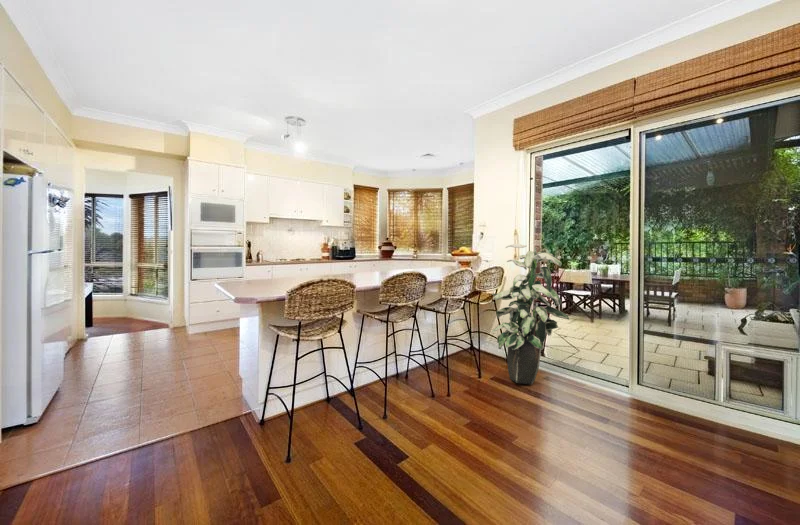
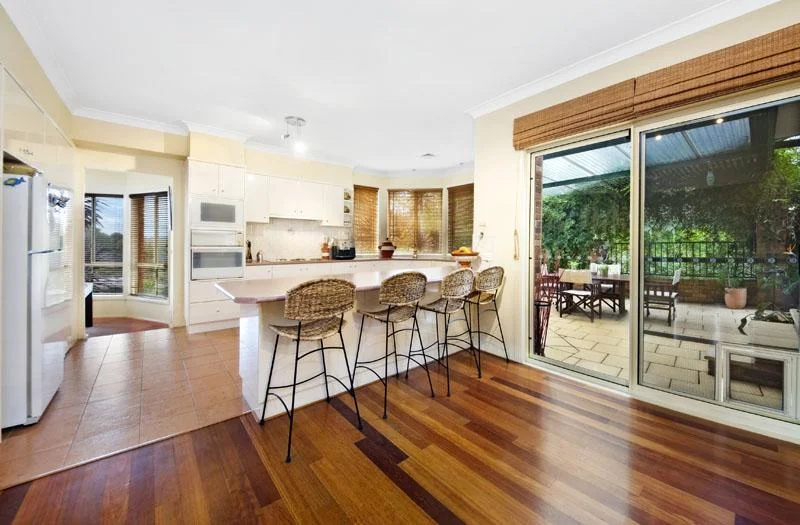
- indoor plant (524, 312)
